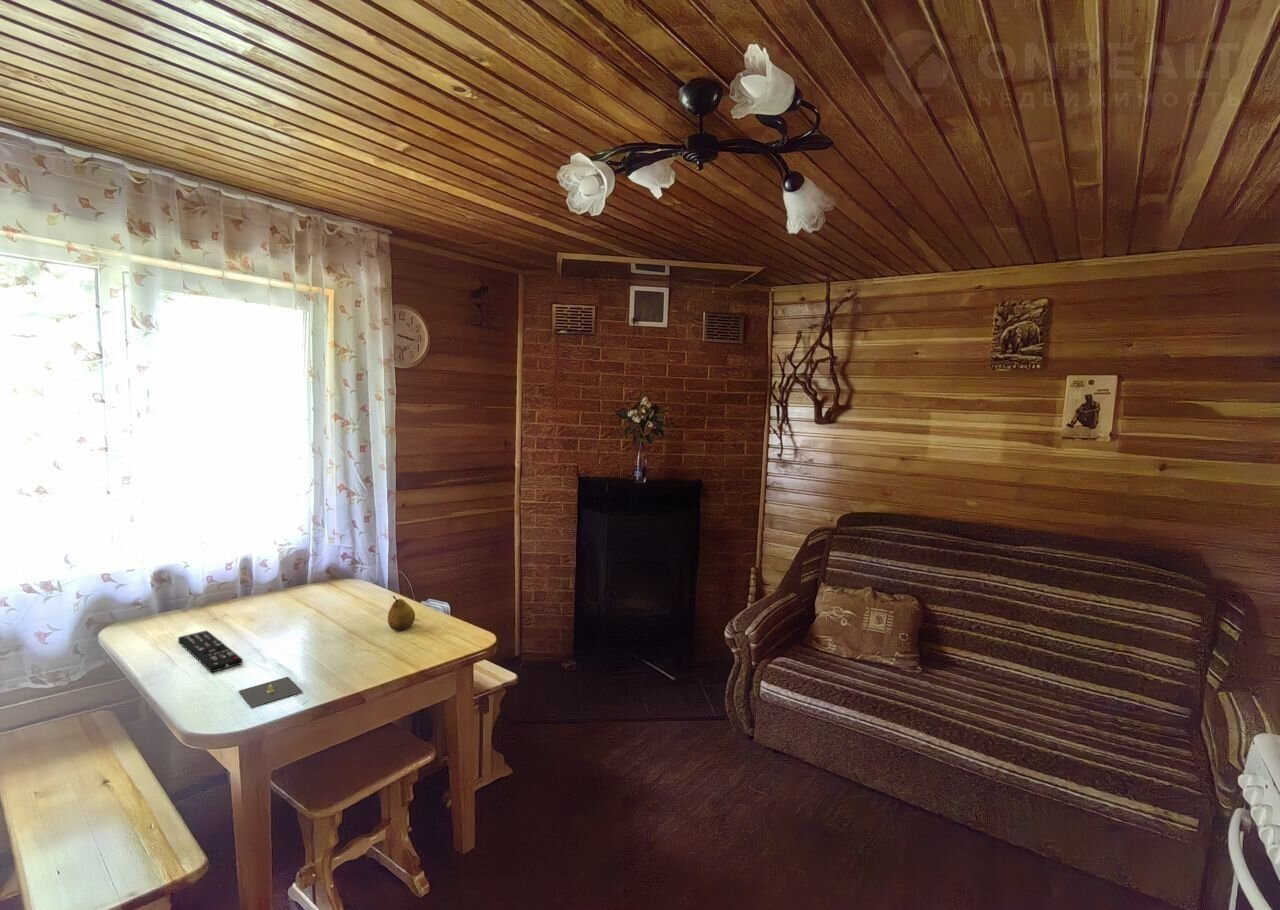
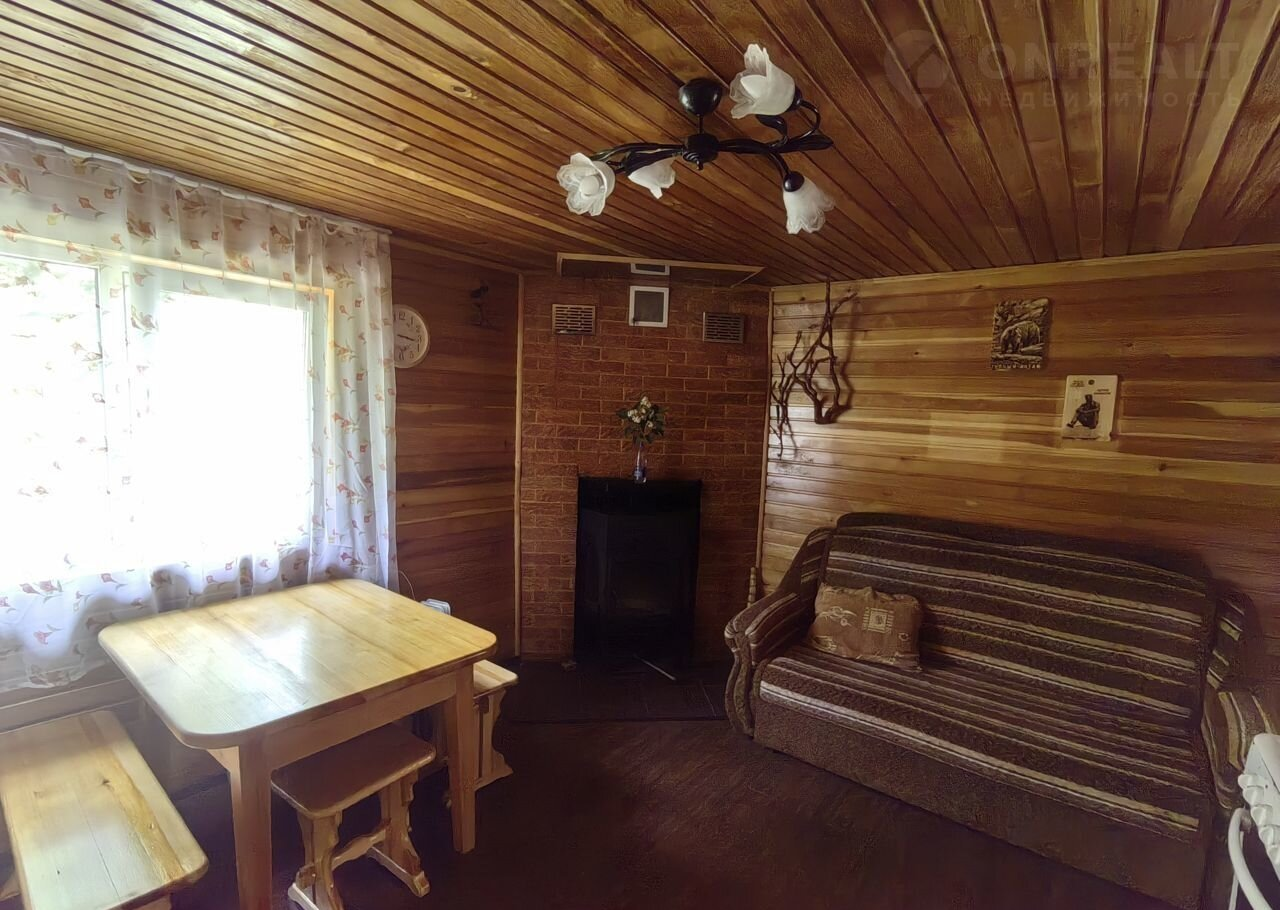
- remote control (209, 649)
- fruit (401, 611)
- candle (270, 687)
